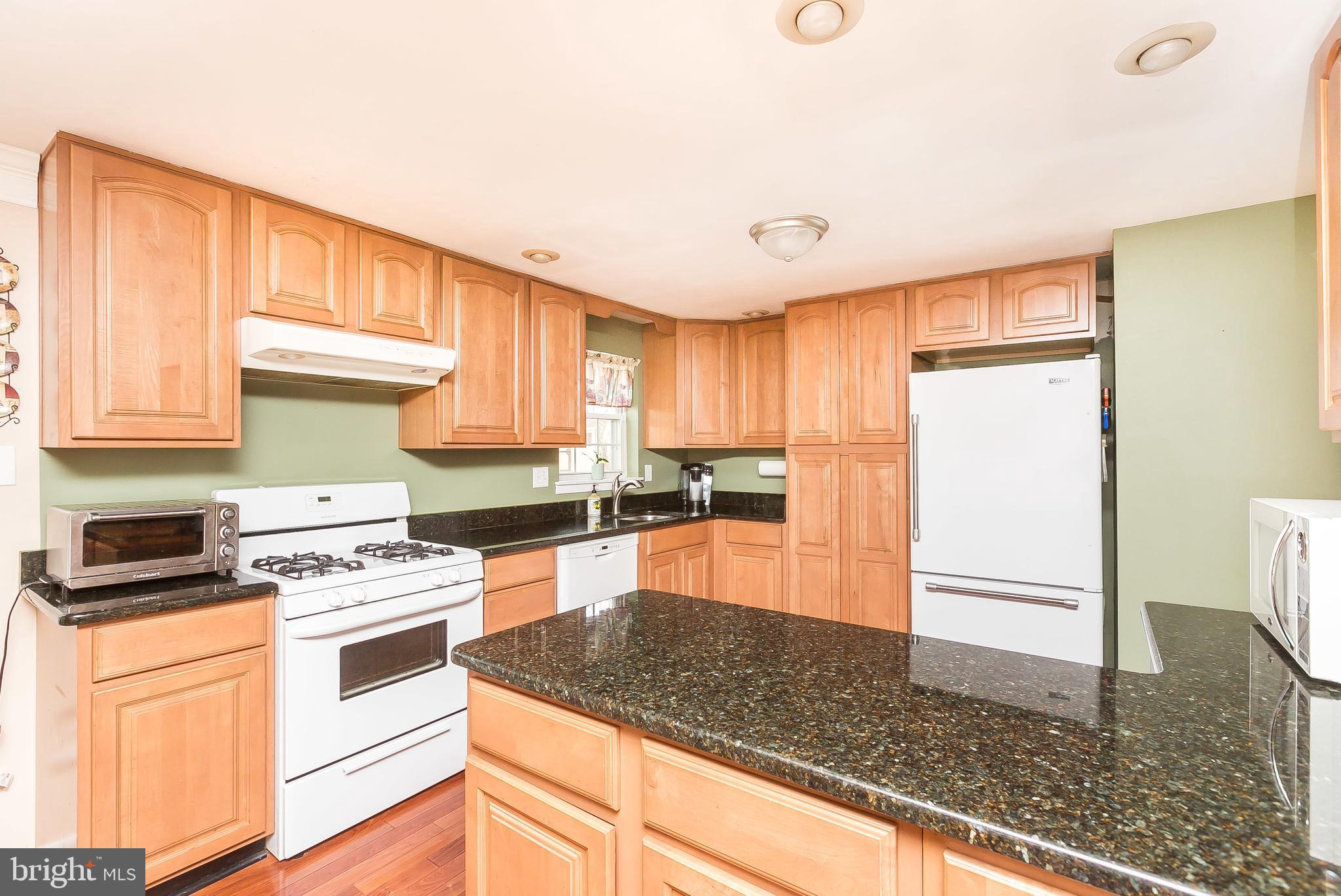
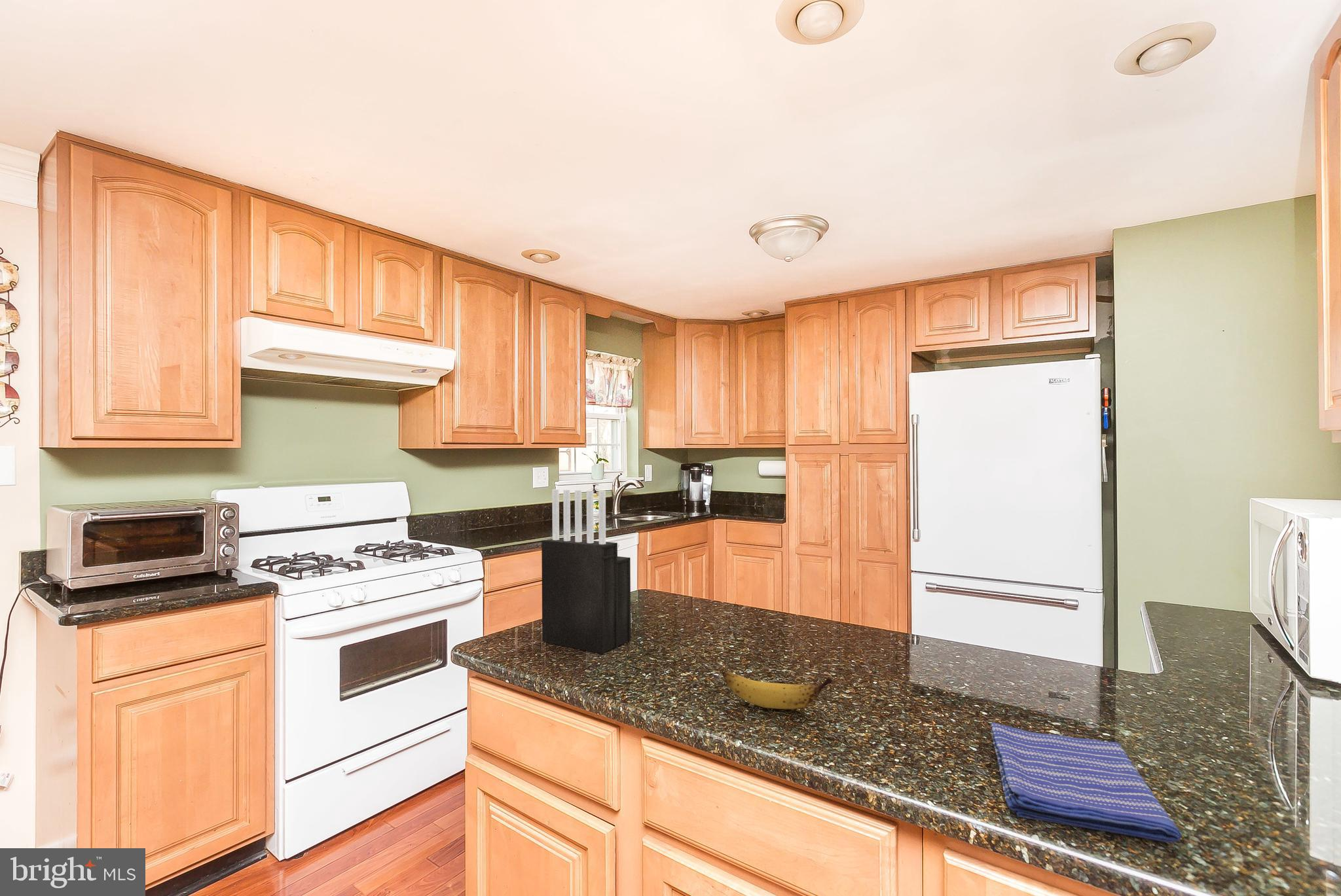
+ banana (775, 689)
+ dish towel (1070, 772)
+ knife block (589, 564)
